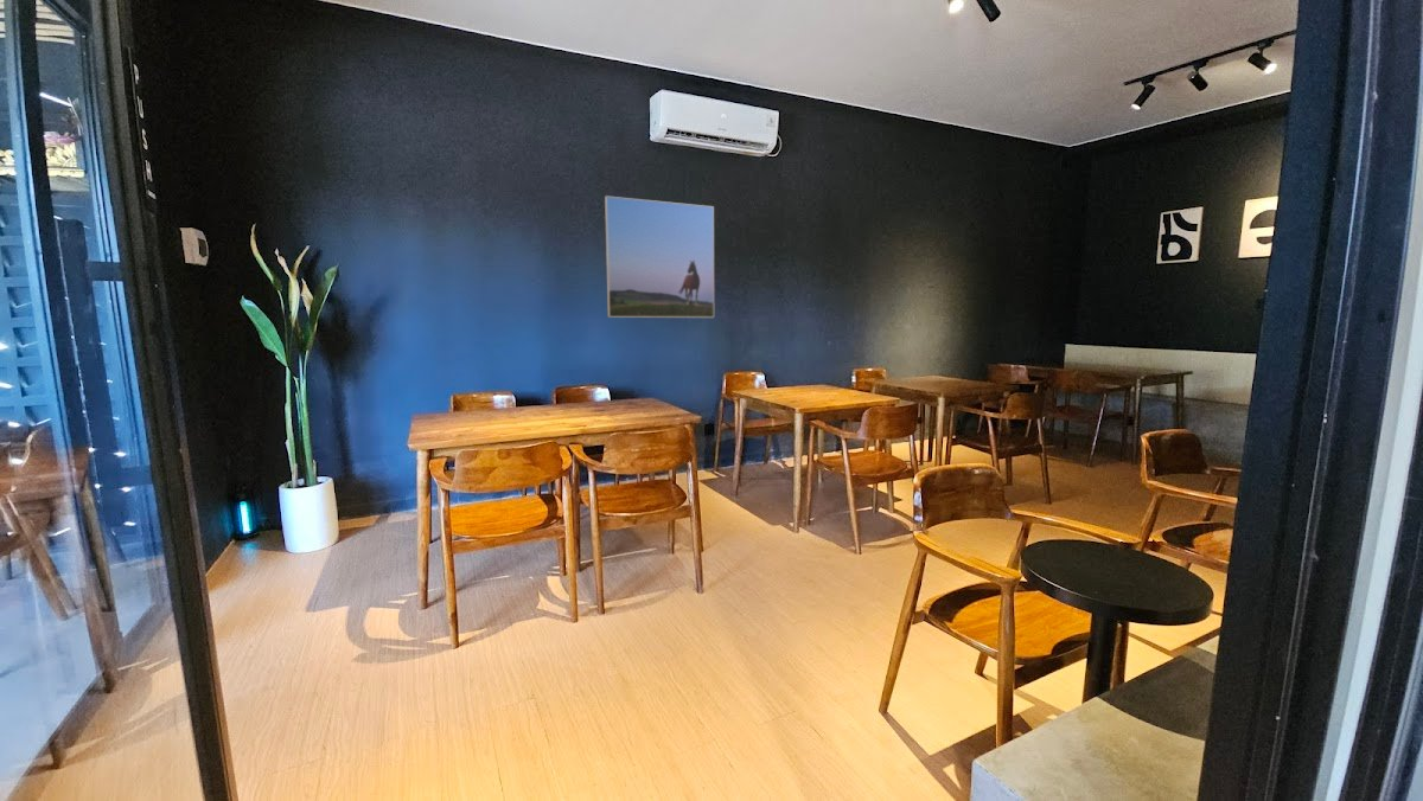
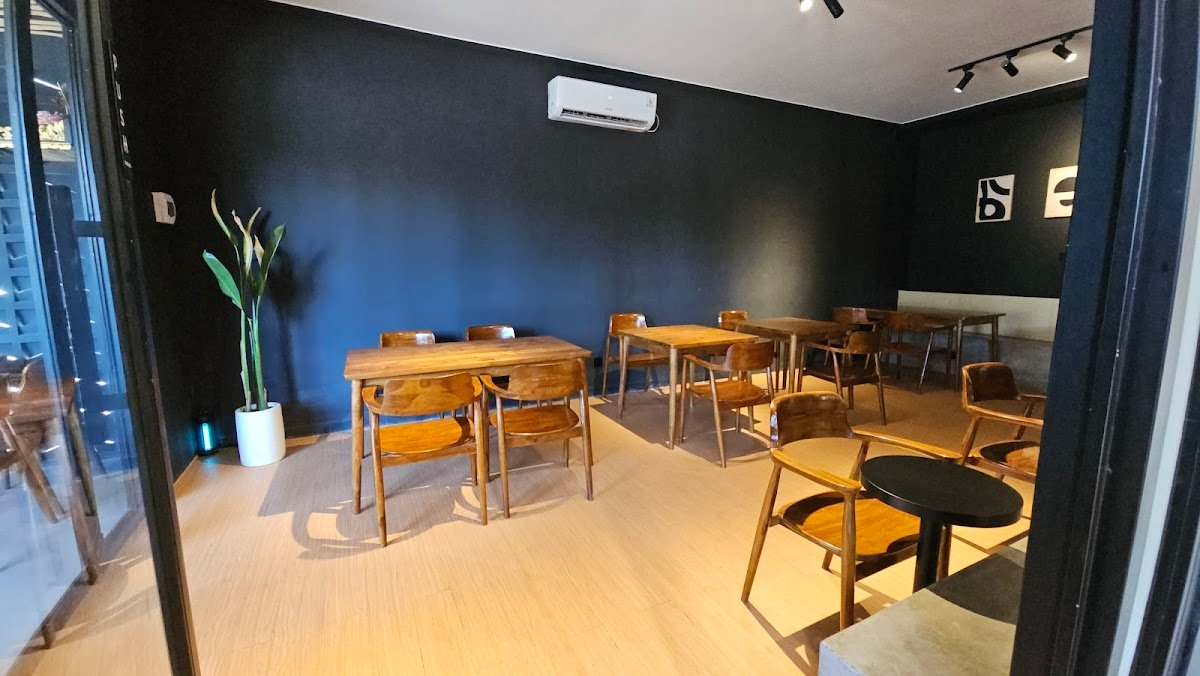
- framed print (662, 259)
